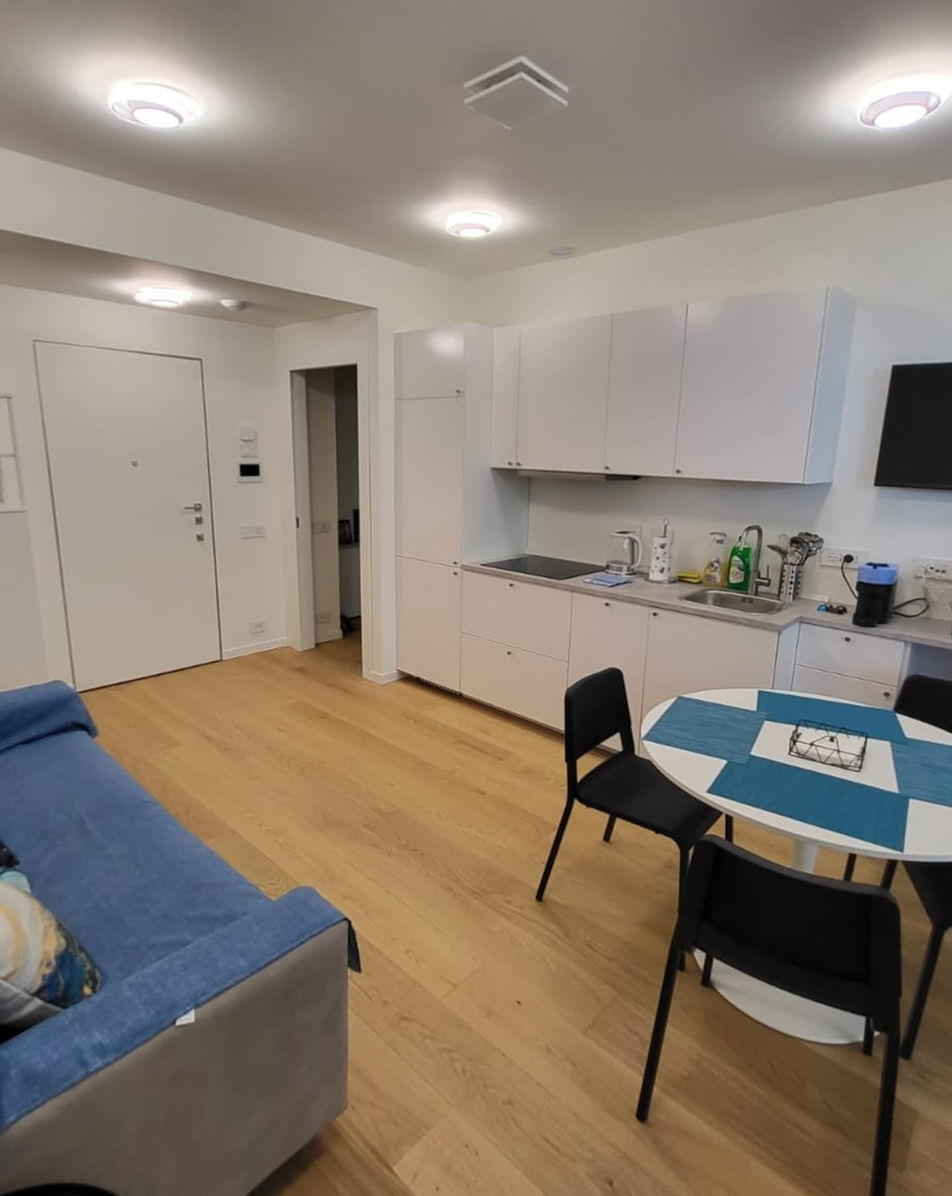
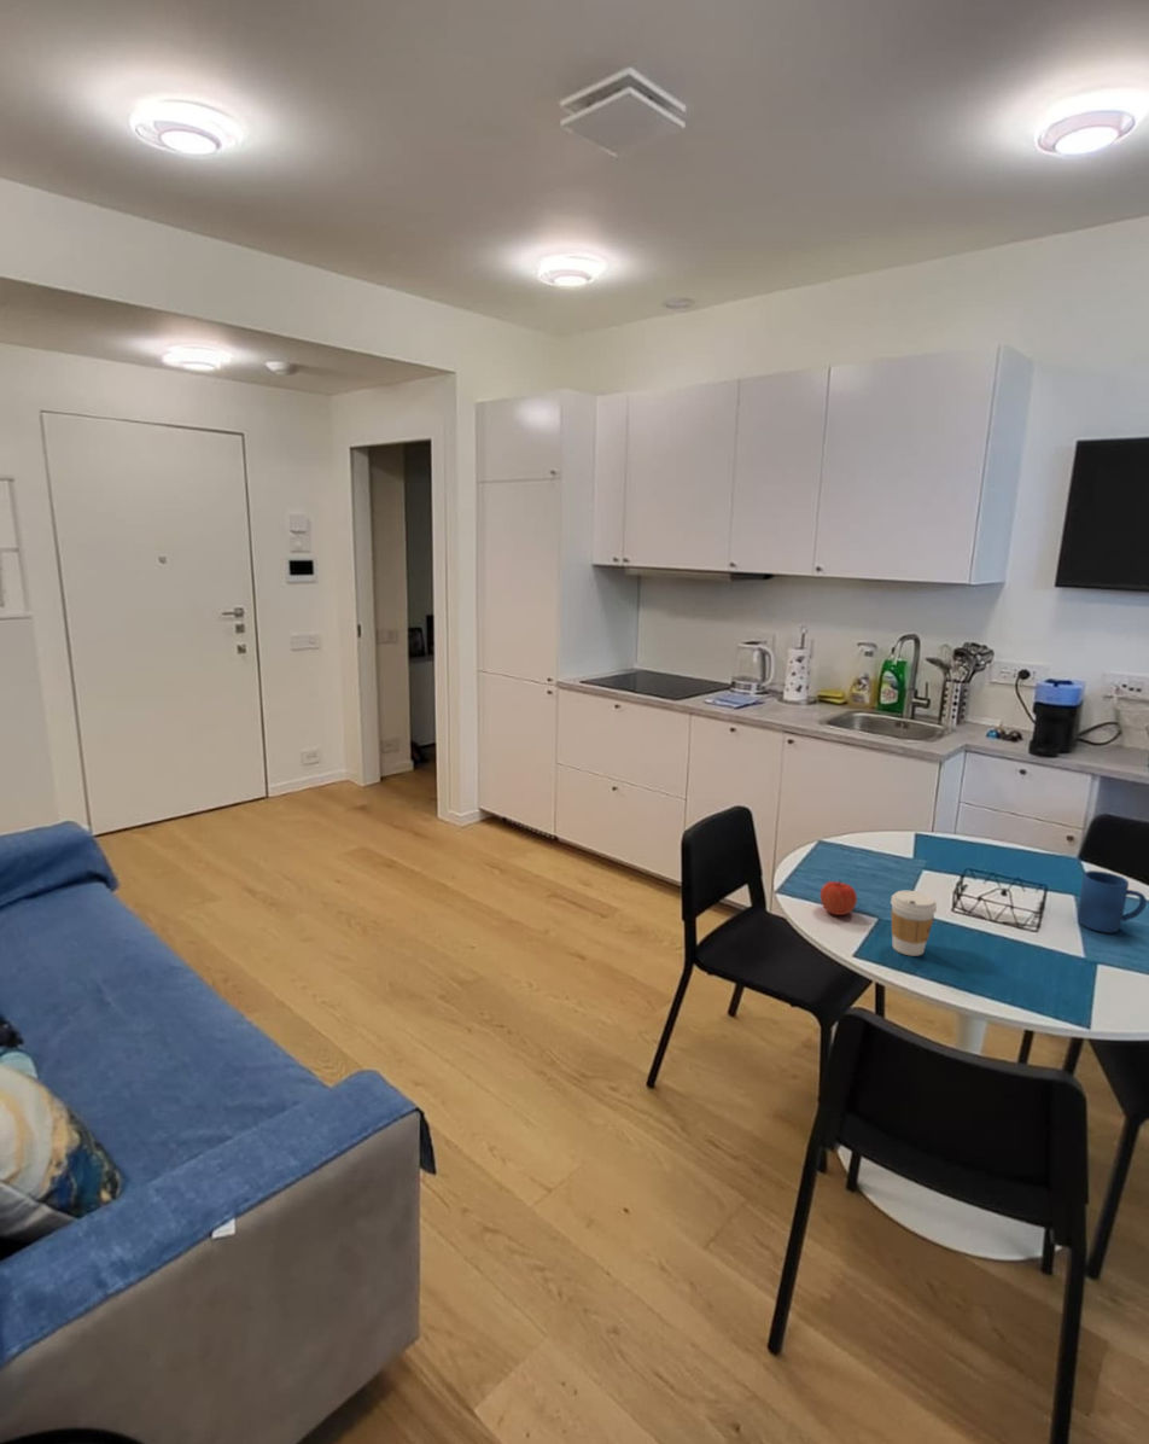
+ coffee cup (911, 922)
+ mug (1112, 903)
+ apple (838, 896)
